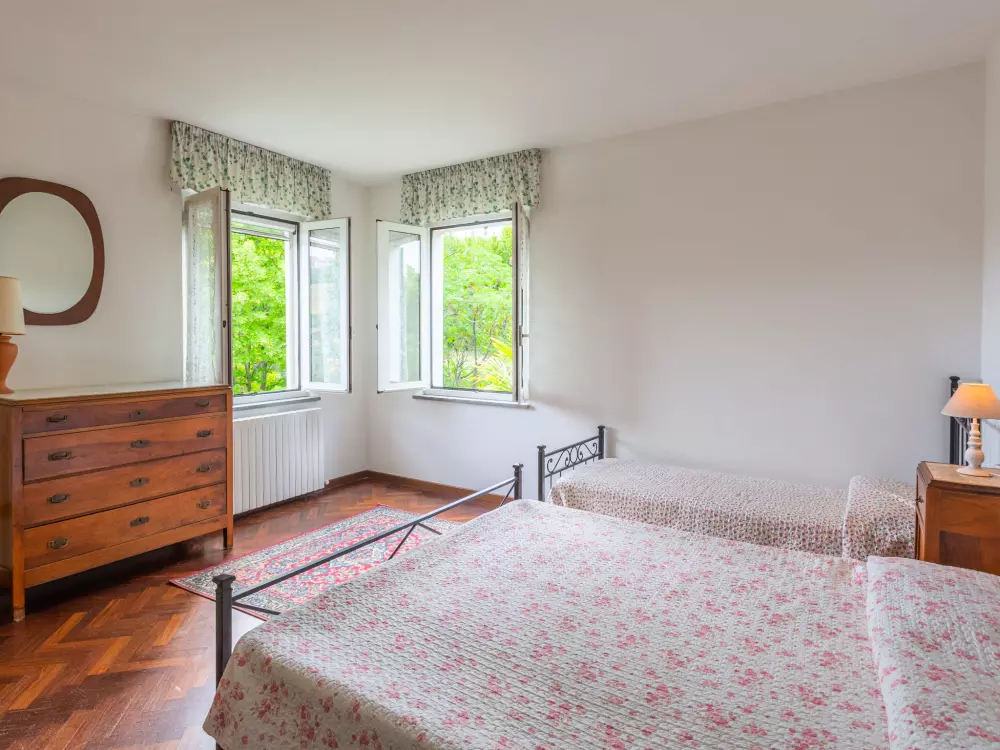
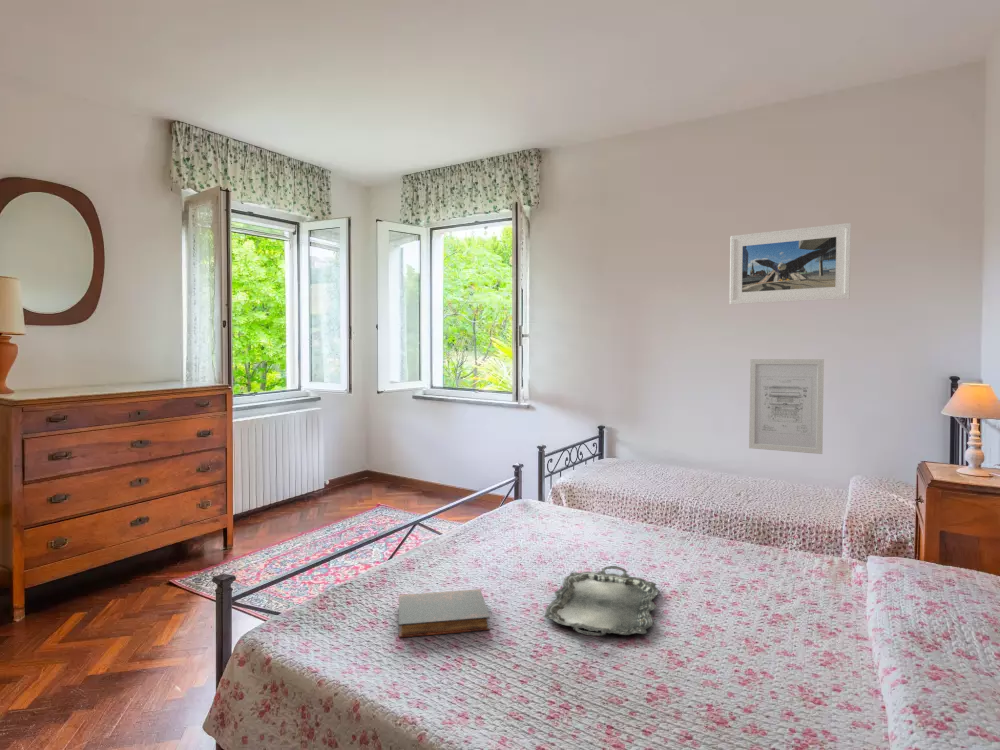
+ serving tray (604, 599)
+ book (442, 611)
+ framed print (787, 265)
+ wall art (785, 405)
